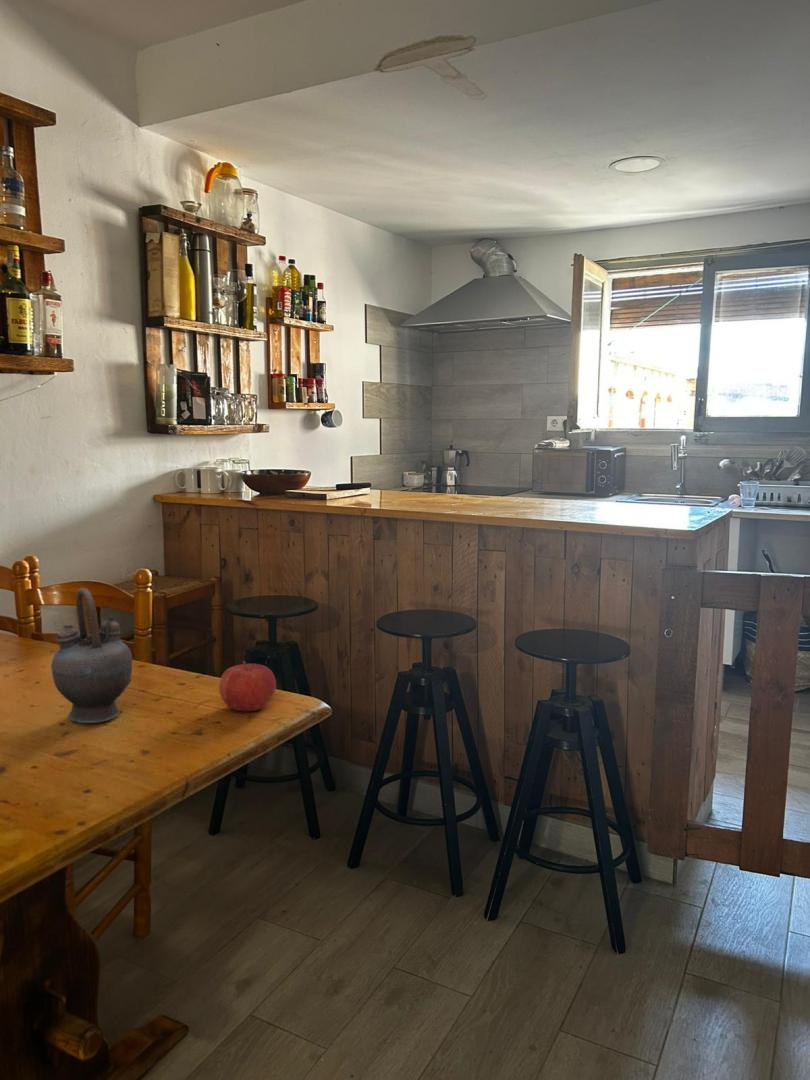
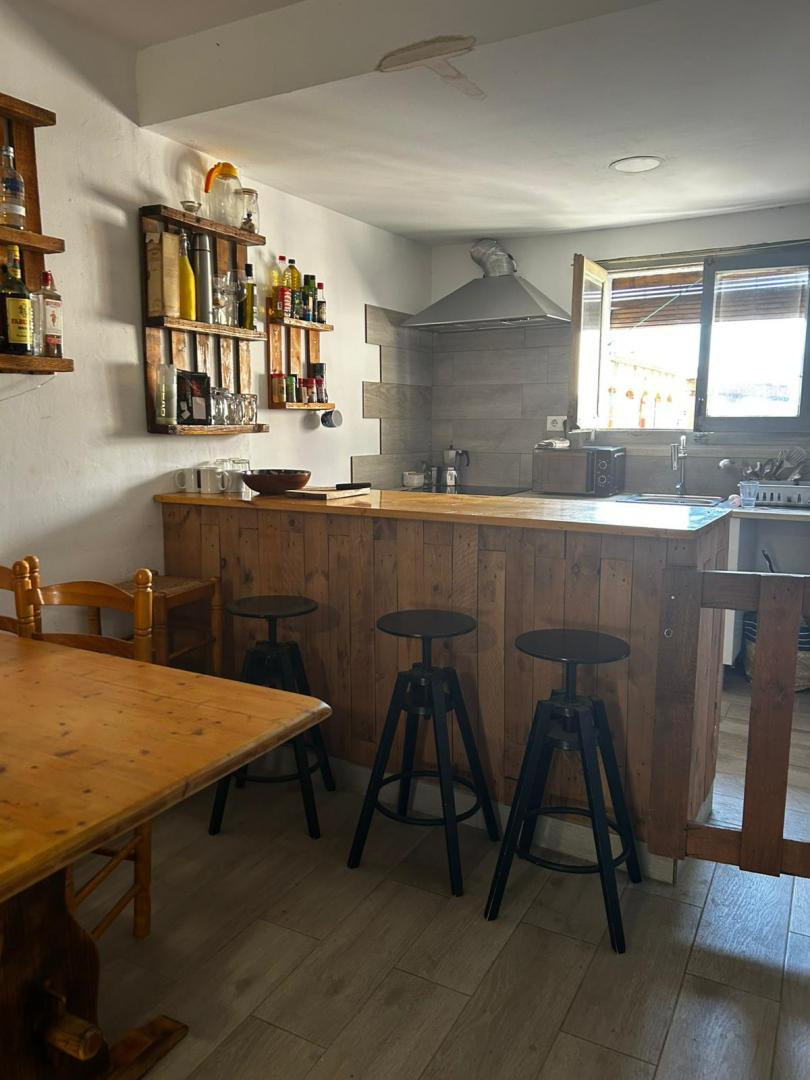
- fruit (248, 684)
- teapot (90, 651)
